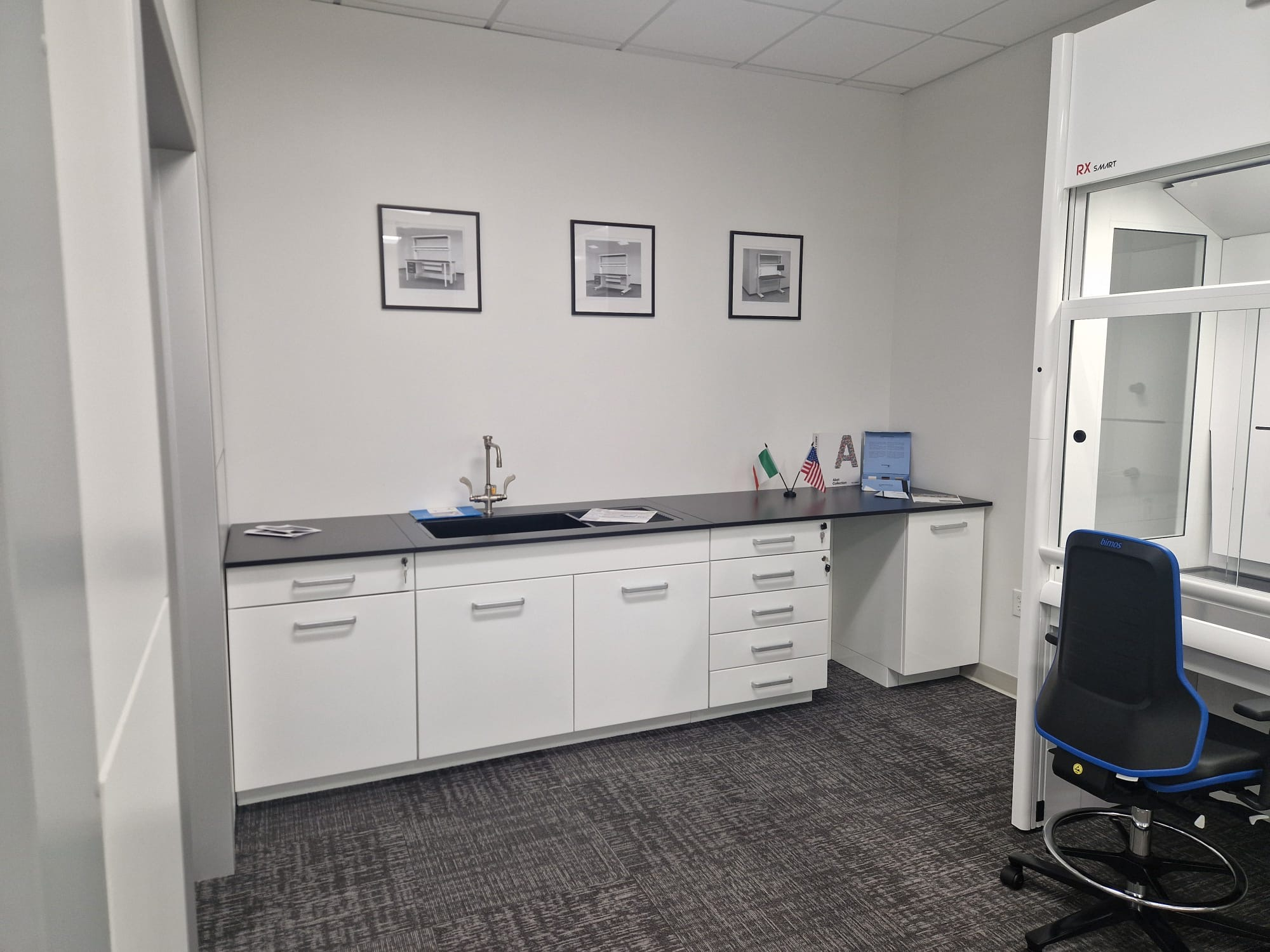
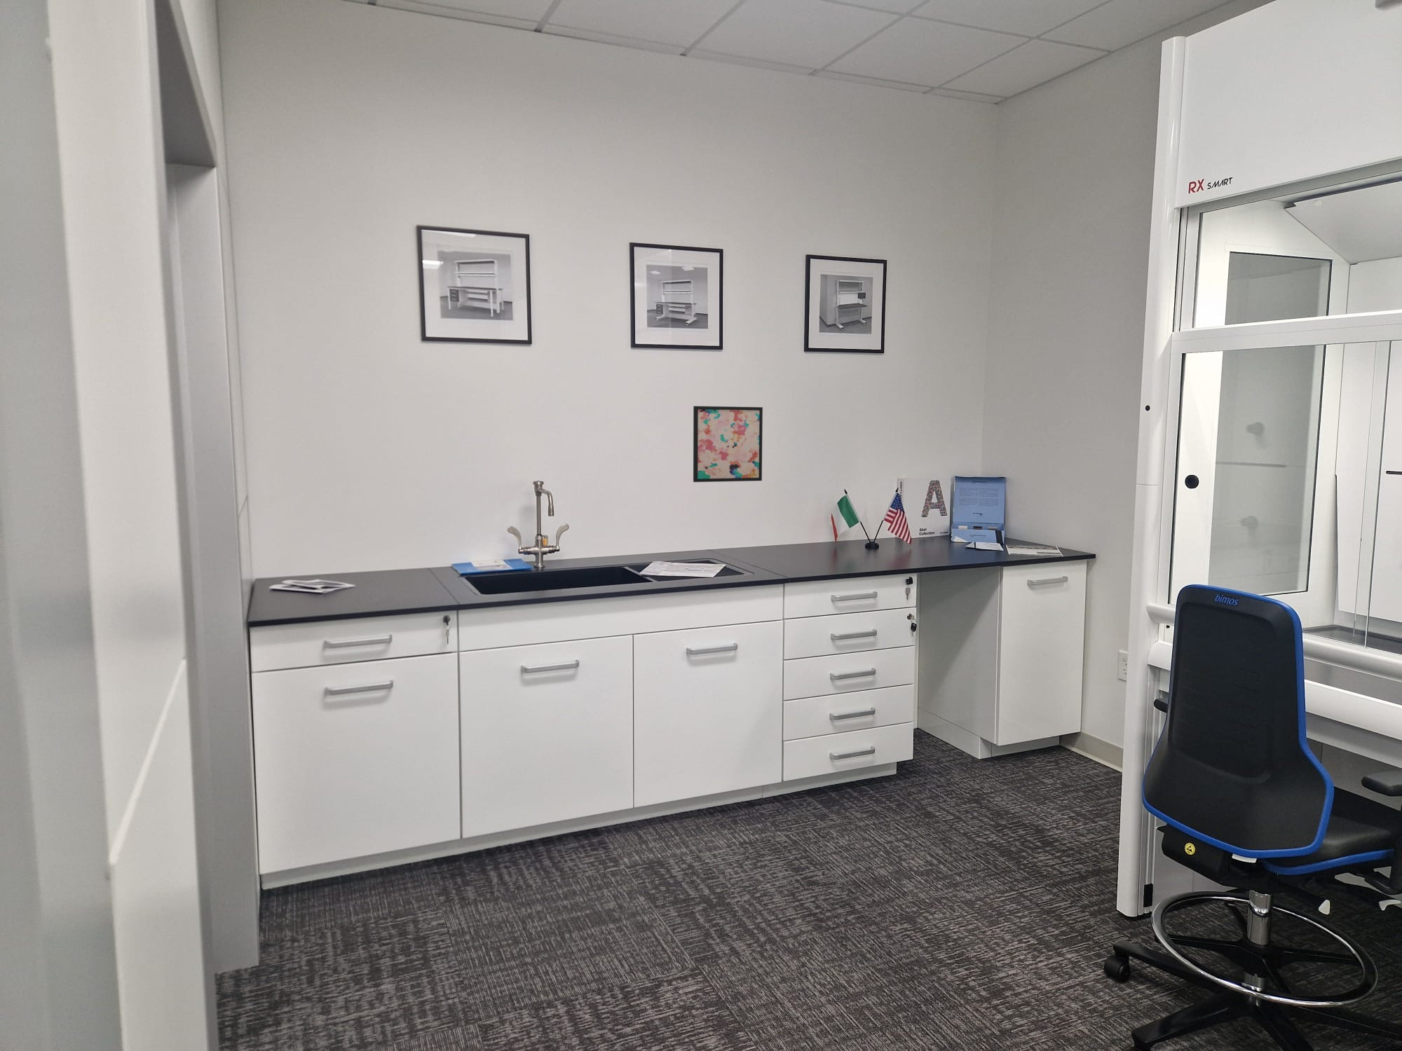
+ wall art (727, 444)
